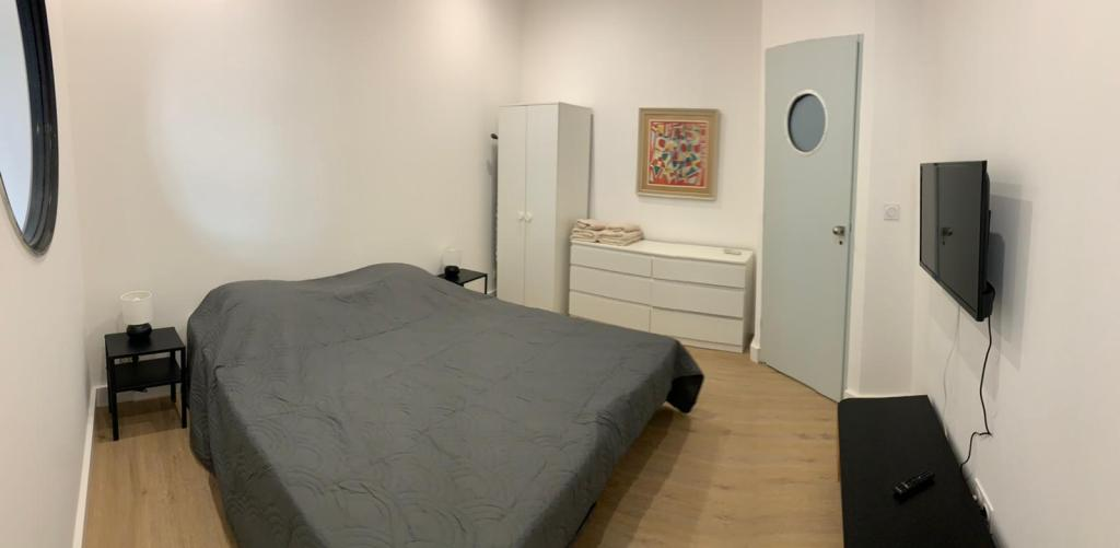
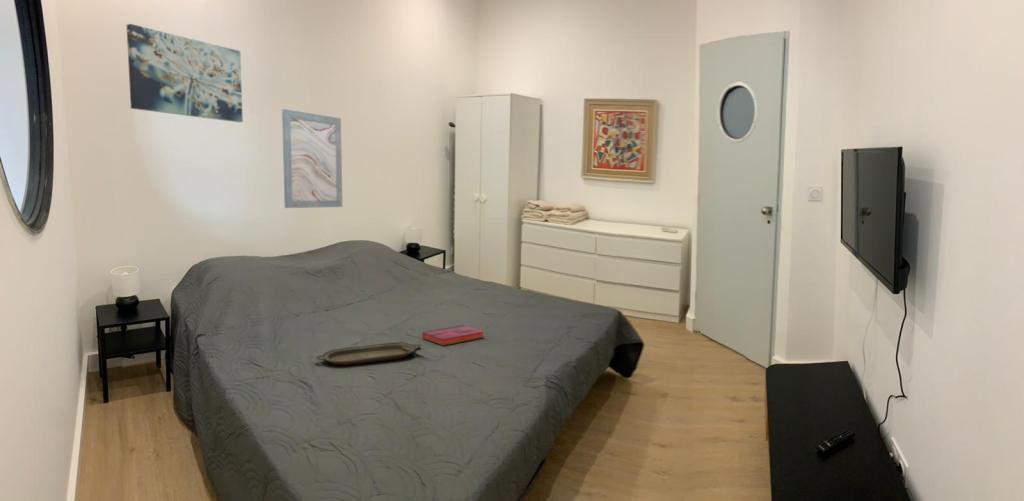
+ hardback book (453, 334)
+ serving tray (370, 354)
+ wall art (314, 161)
+ wall art (189, 77)
